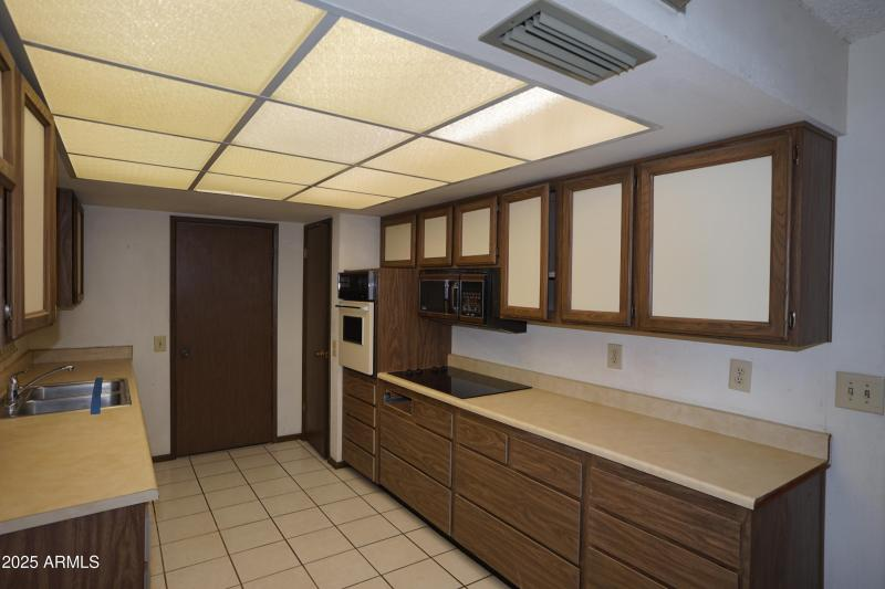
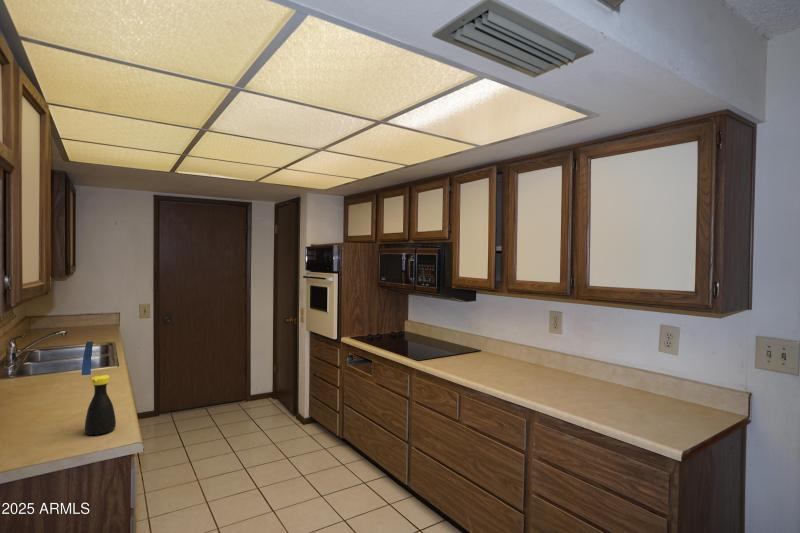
+ bottle (100, 403)
